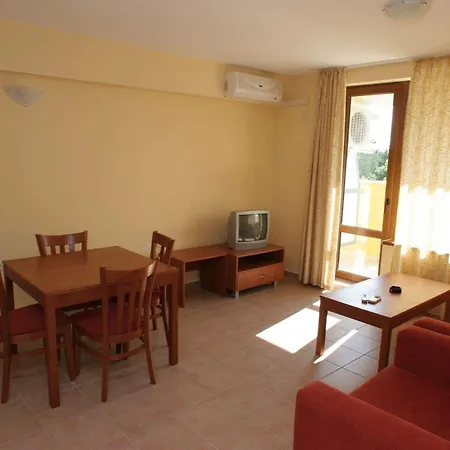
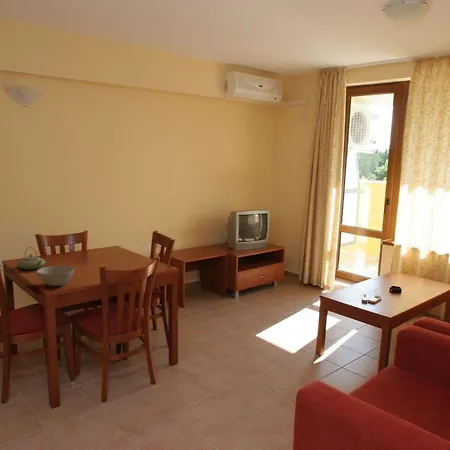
+ bowl (56, 277)
+ teapot (32, 257)
